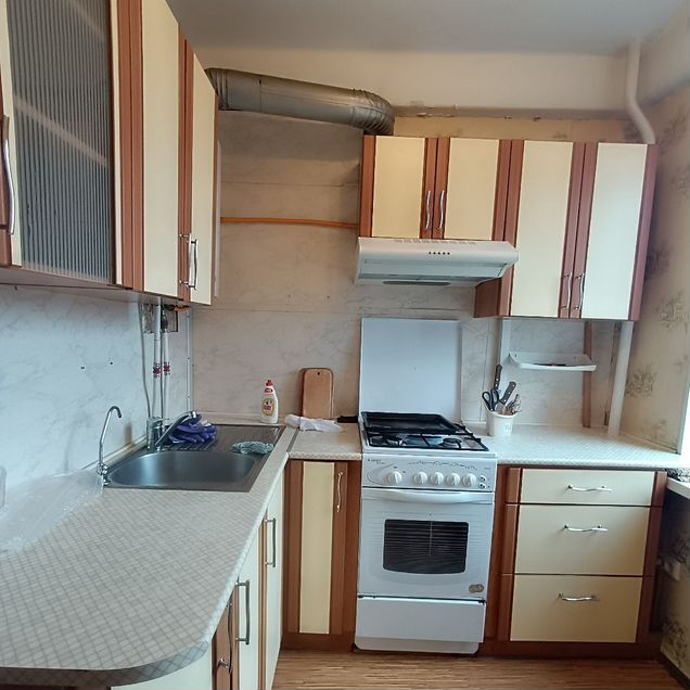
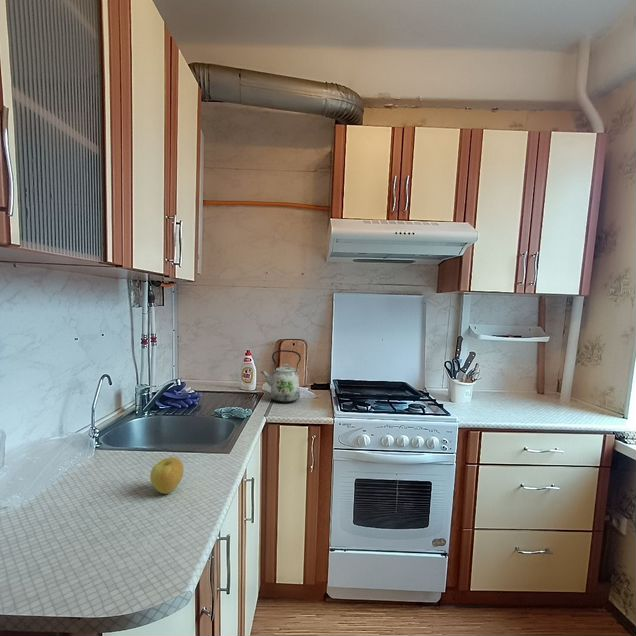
+ kettle (280, 375)
+ apple (167, 475)
